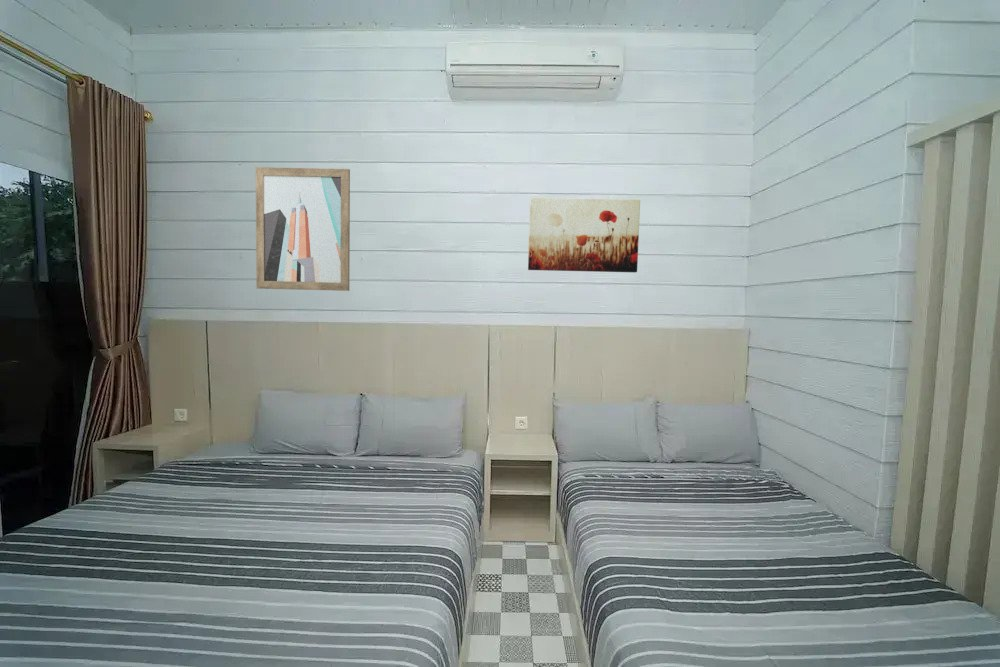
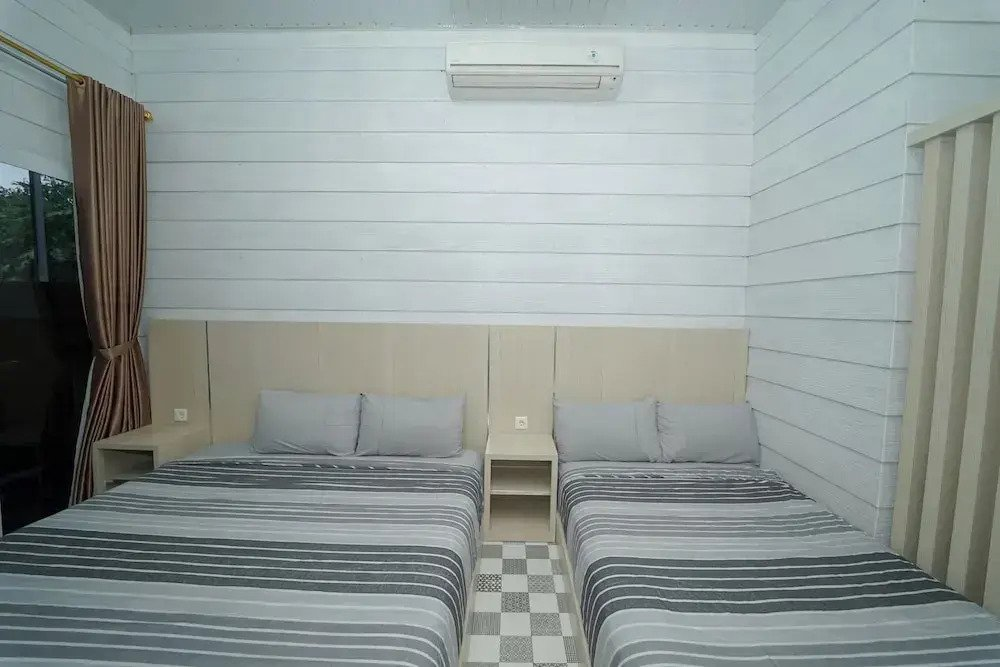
- wall art (302, 229)
- wall art (583, 235)
